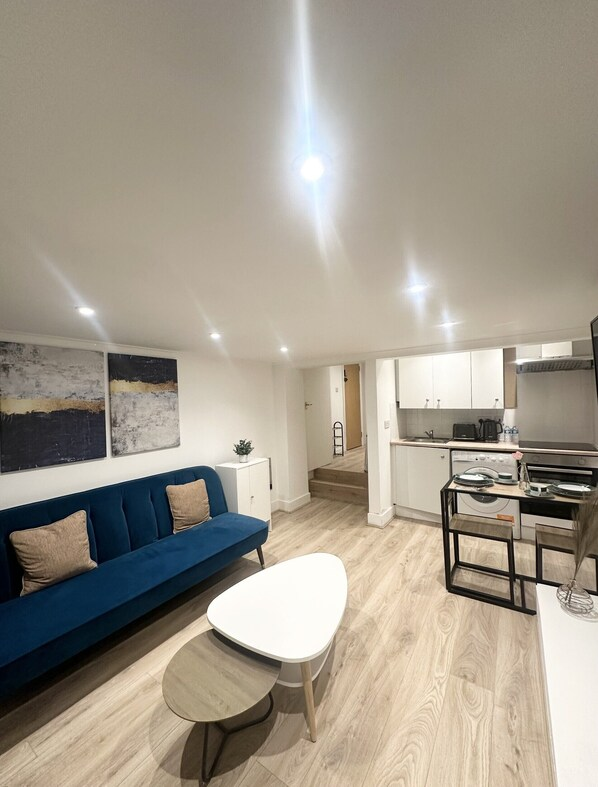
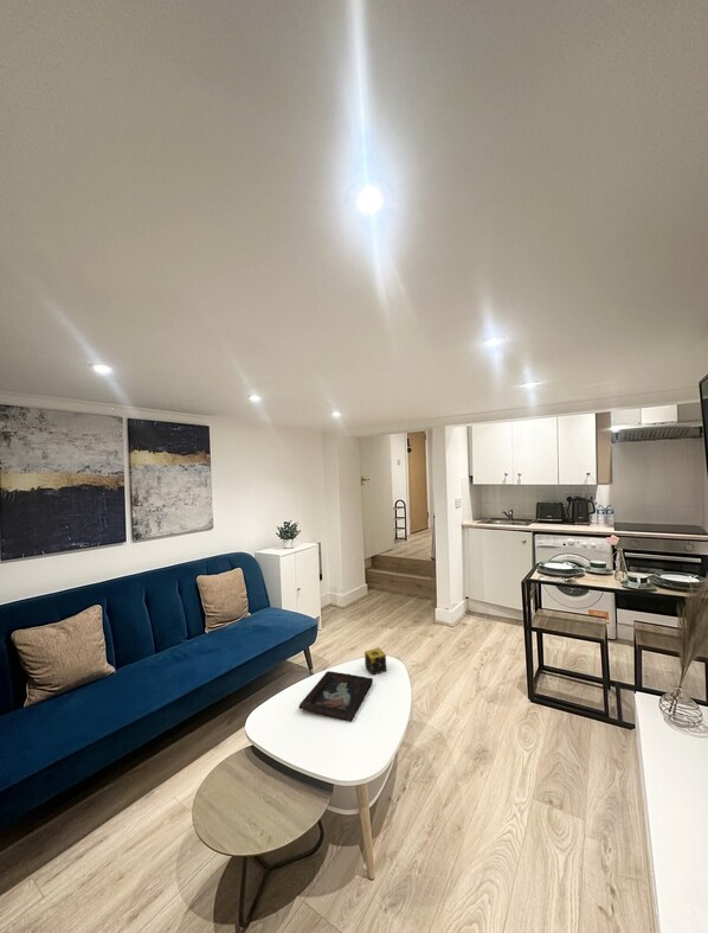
+ candle (375, 660)
+ decorative tray (337, 694)
